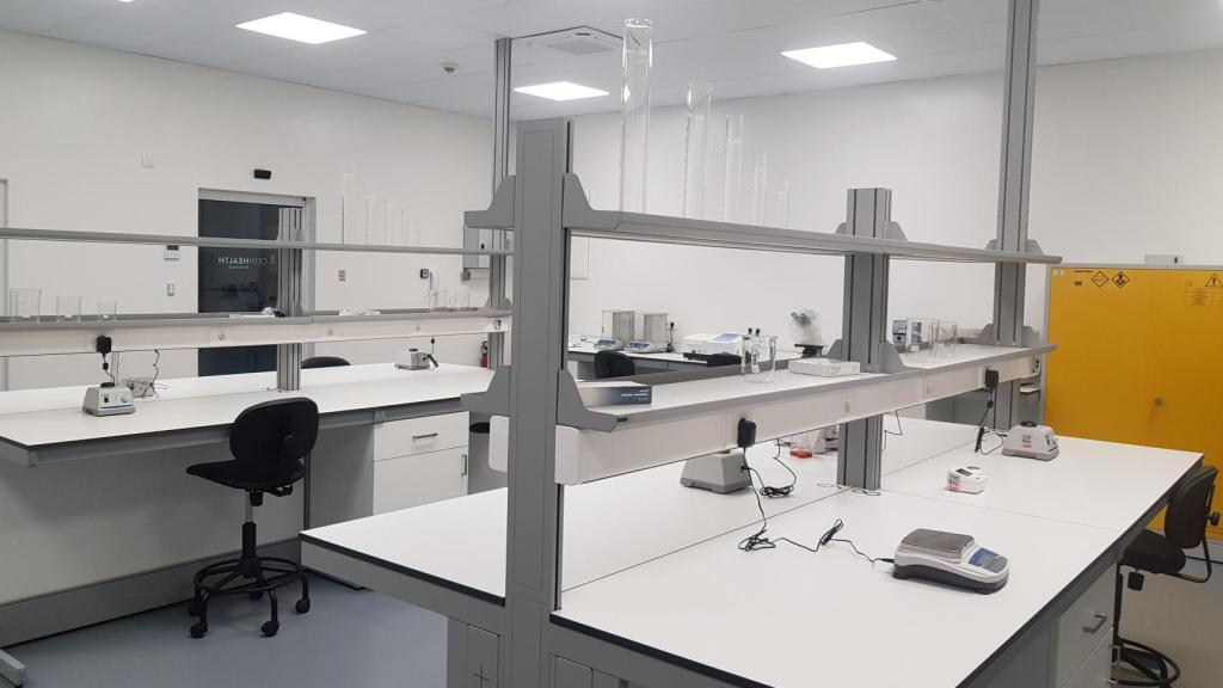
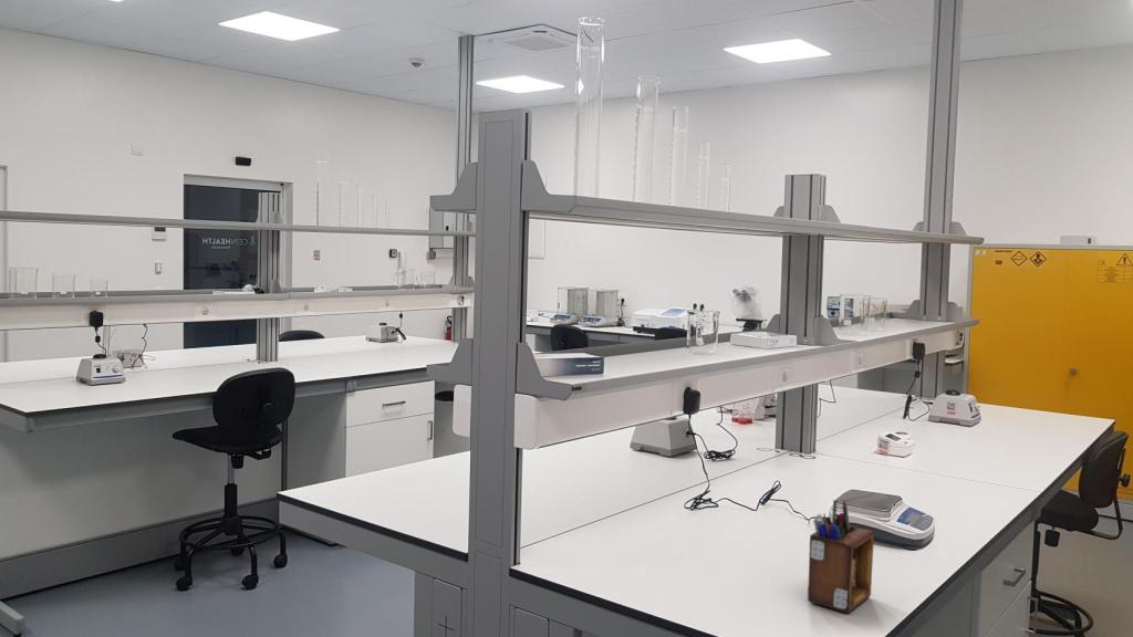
+ desk organizer (841, 553)
